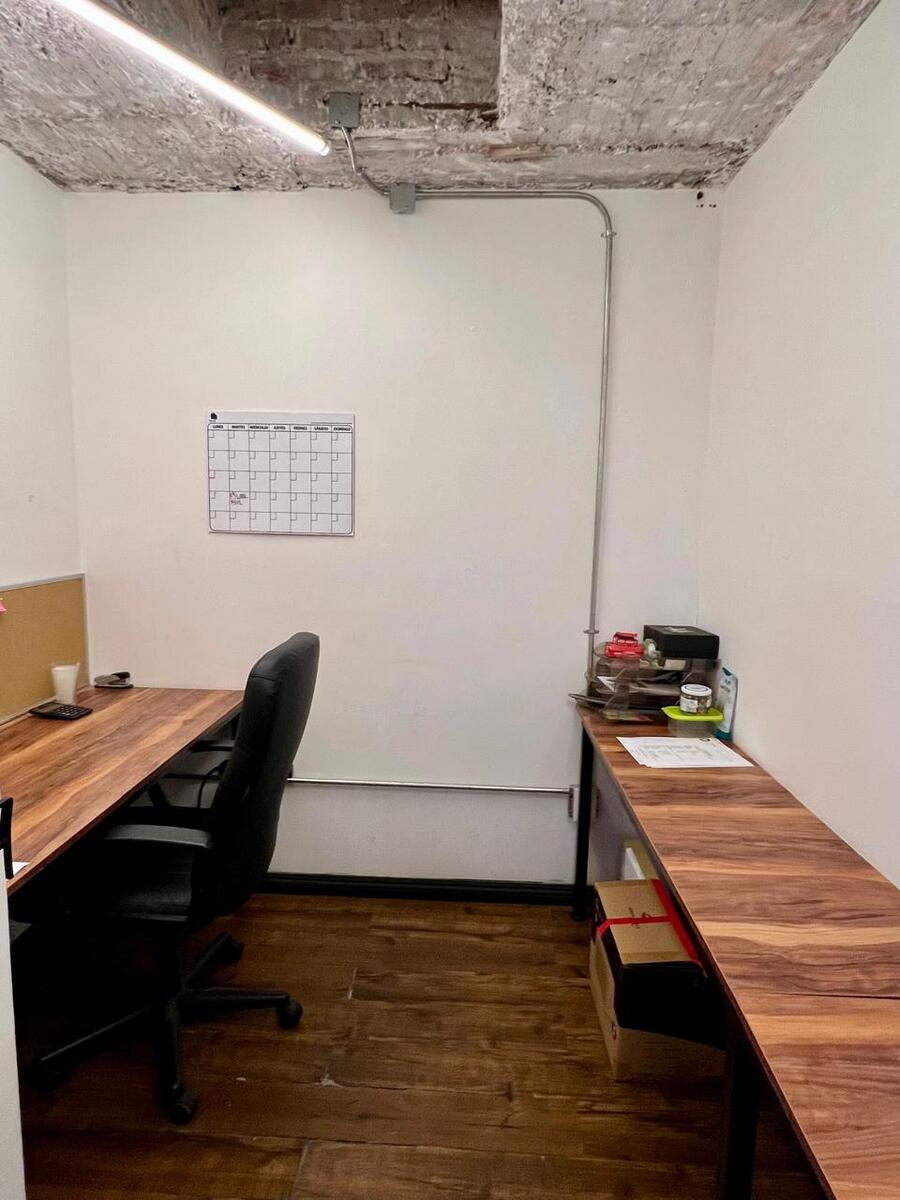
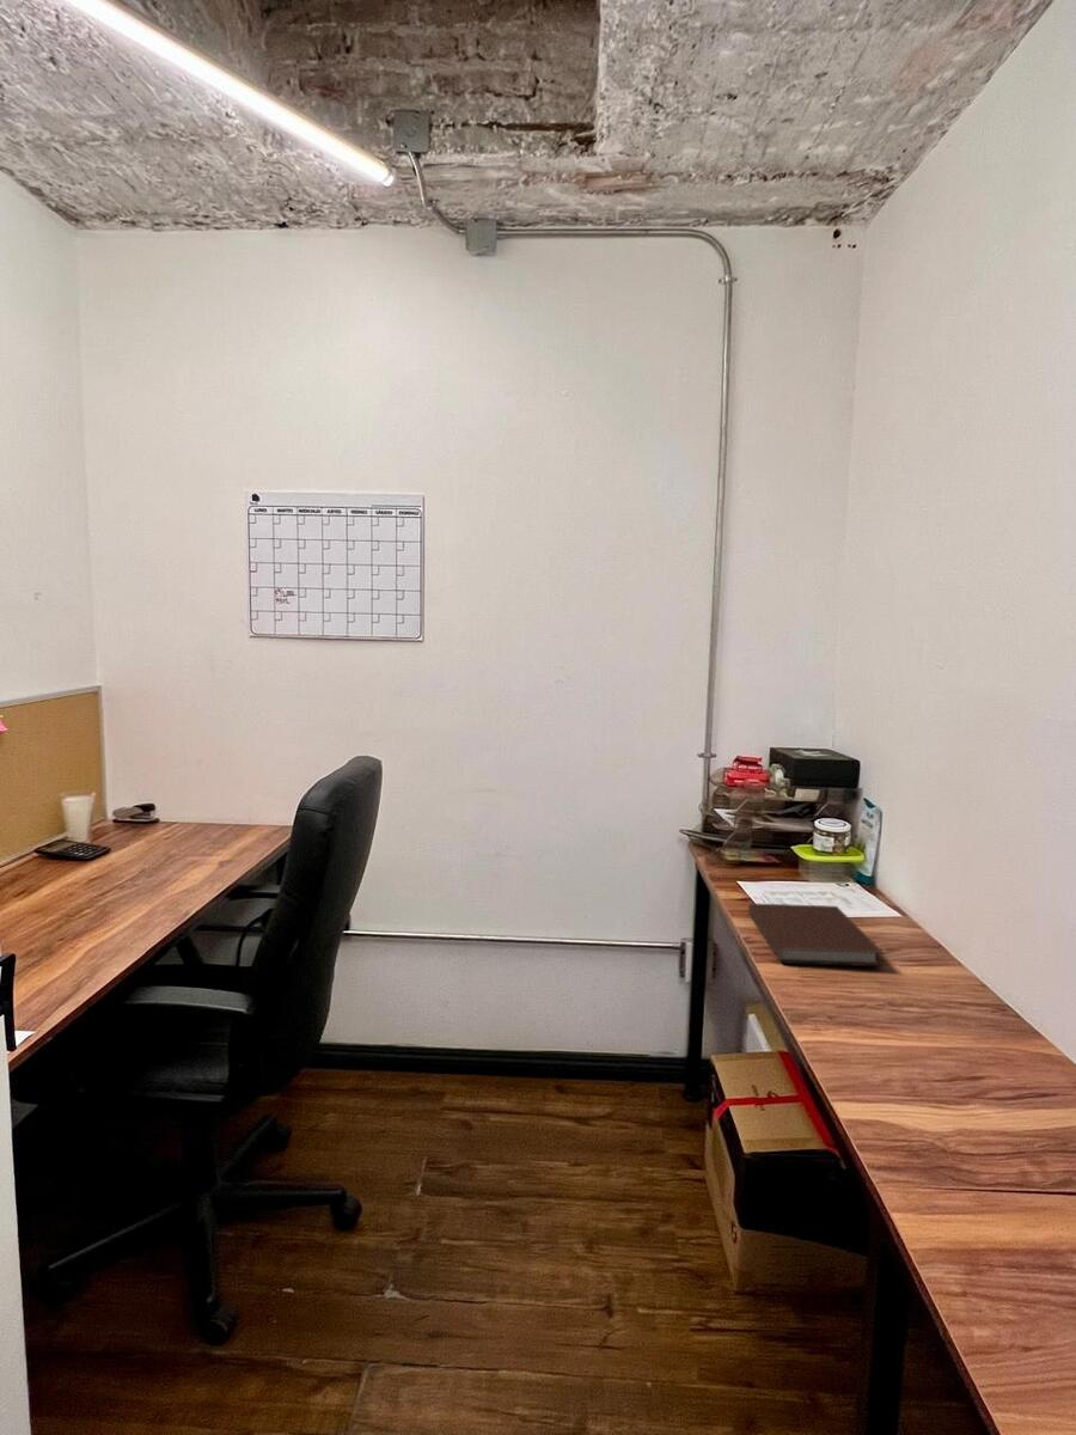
+ notebook (809, 932)
